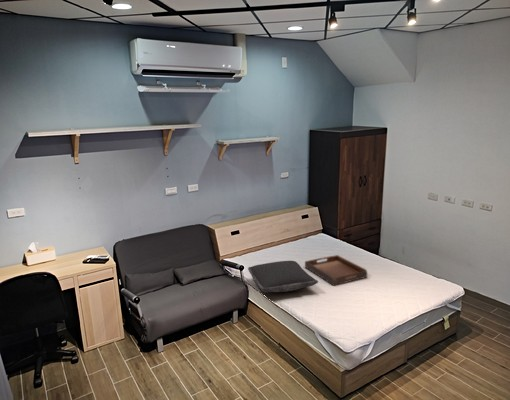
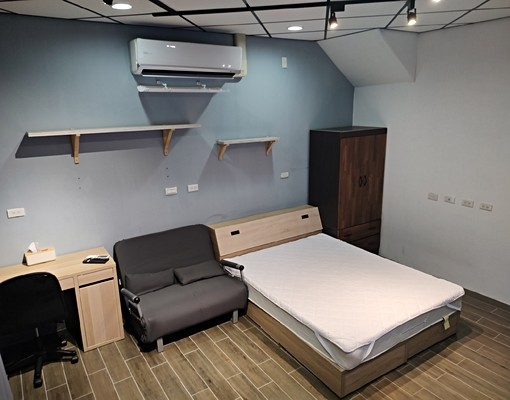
- serving tray (335, 268)
- pillow (281, 276)
